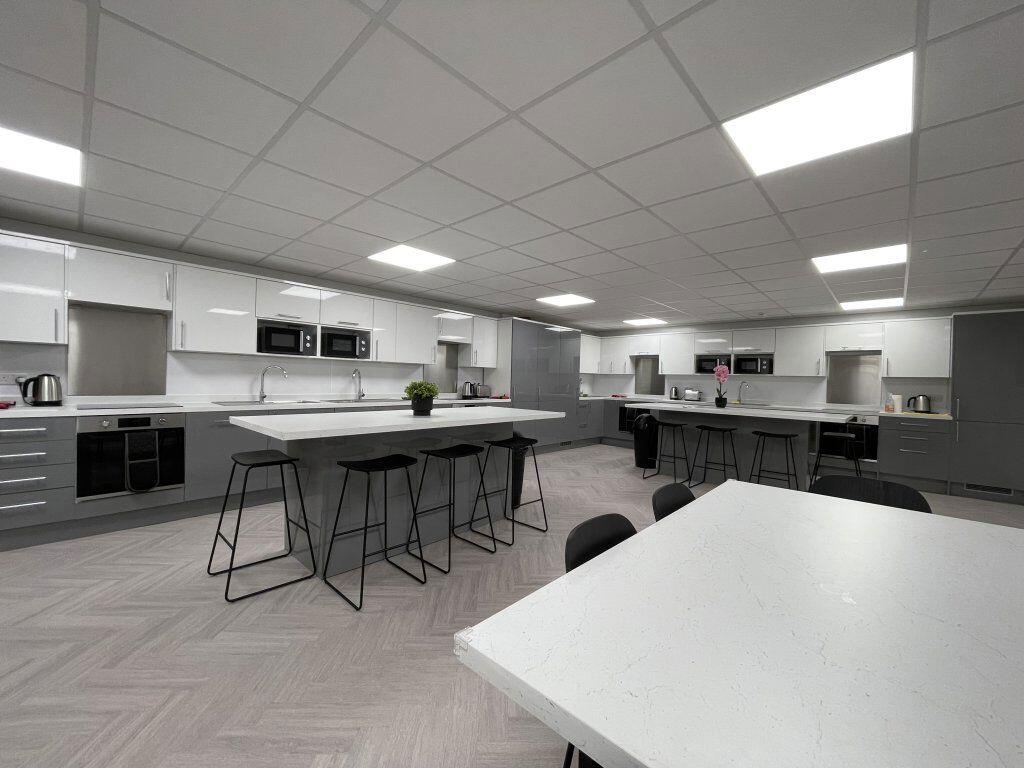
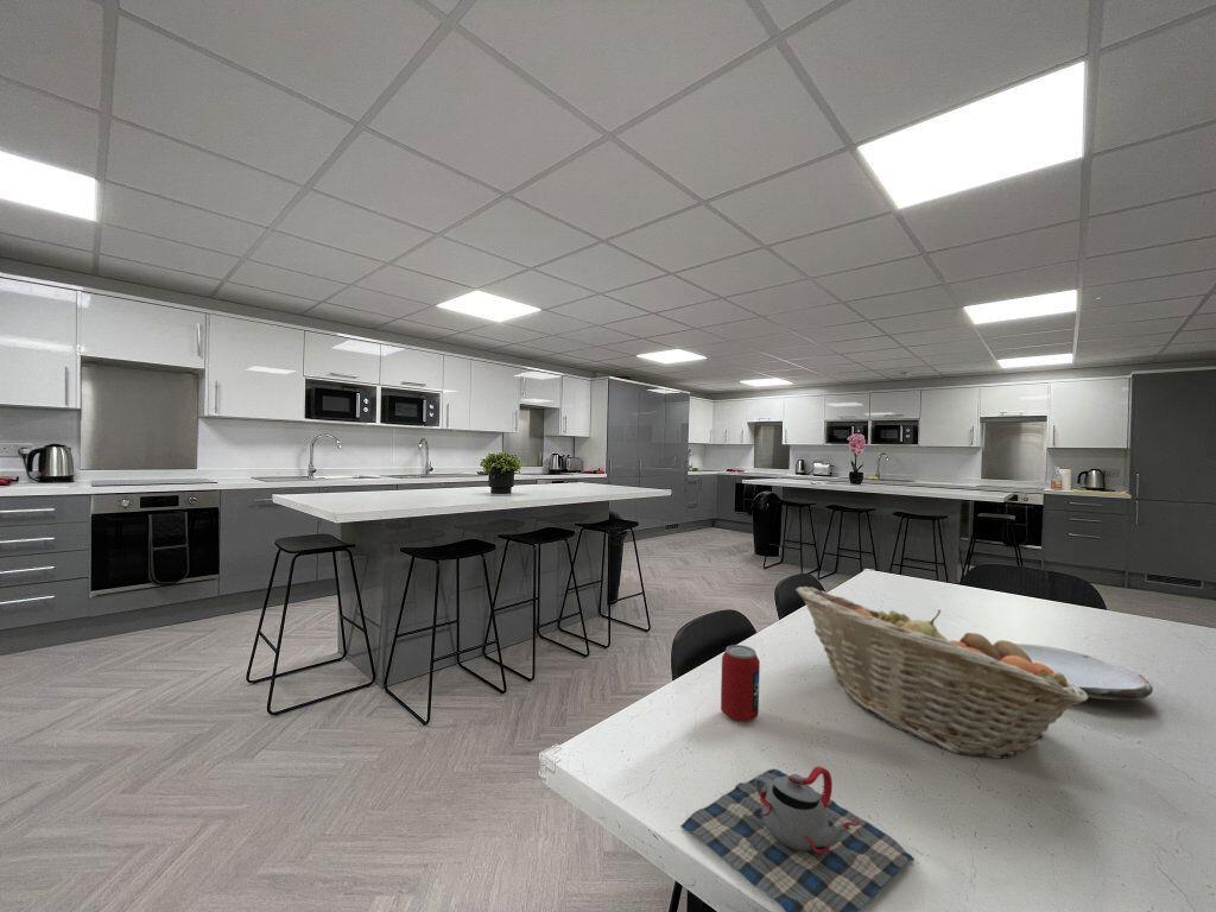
+ plate (1059, 671)
+ fruit basket (916, 652)
+ beverage can (740, 683)
+ teapot (794, 809)
